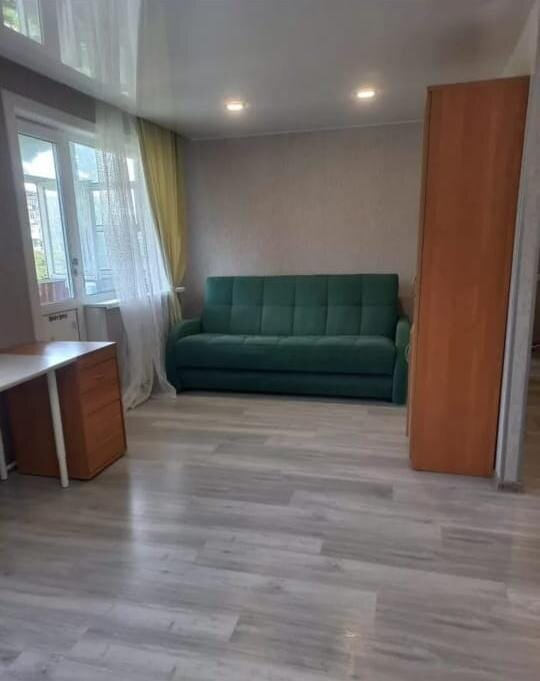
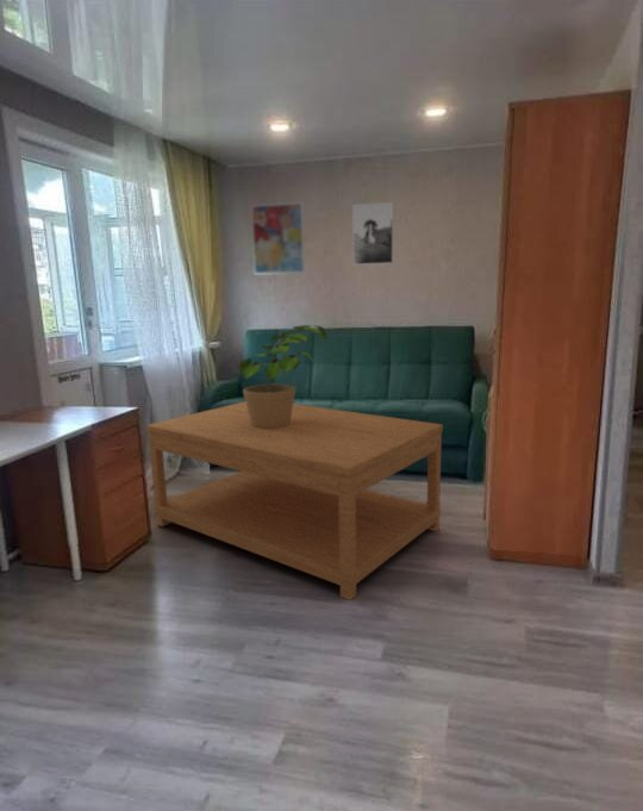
+ wall art (277, 239)
+ potted plant (294, 369)
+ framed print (373, 235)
+ coffee table (293, 476)
